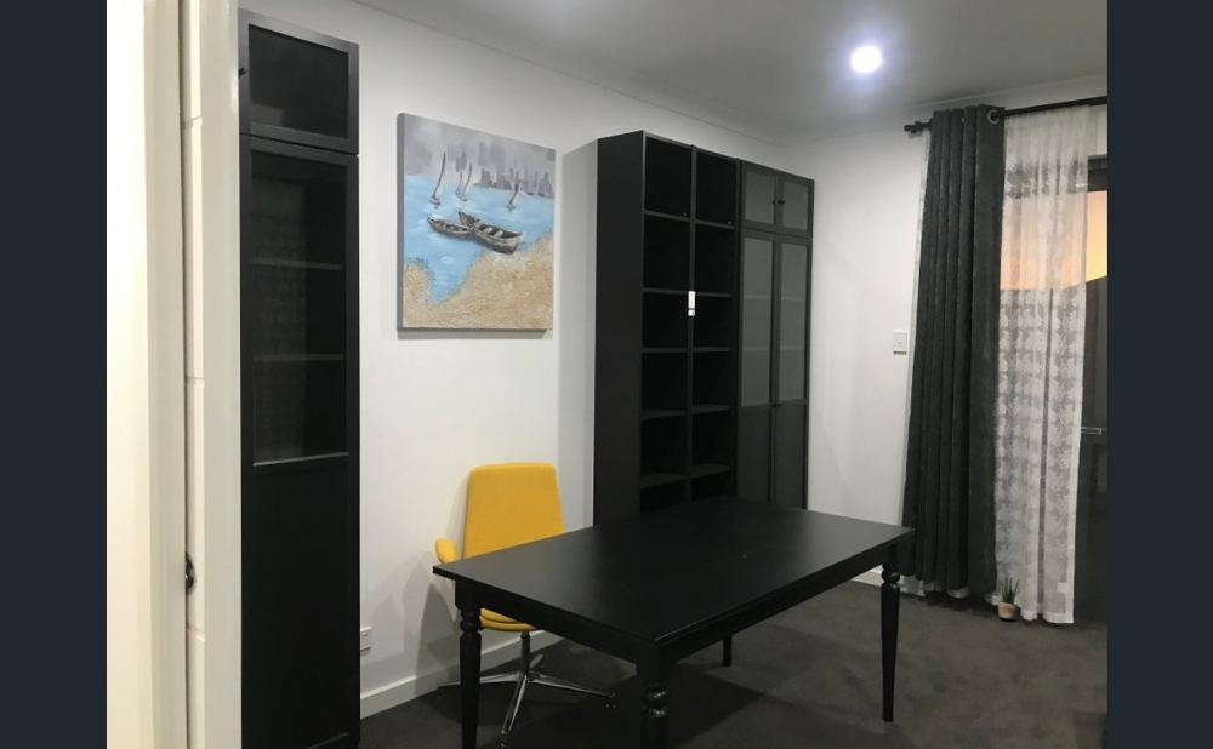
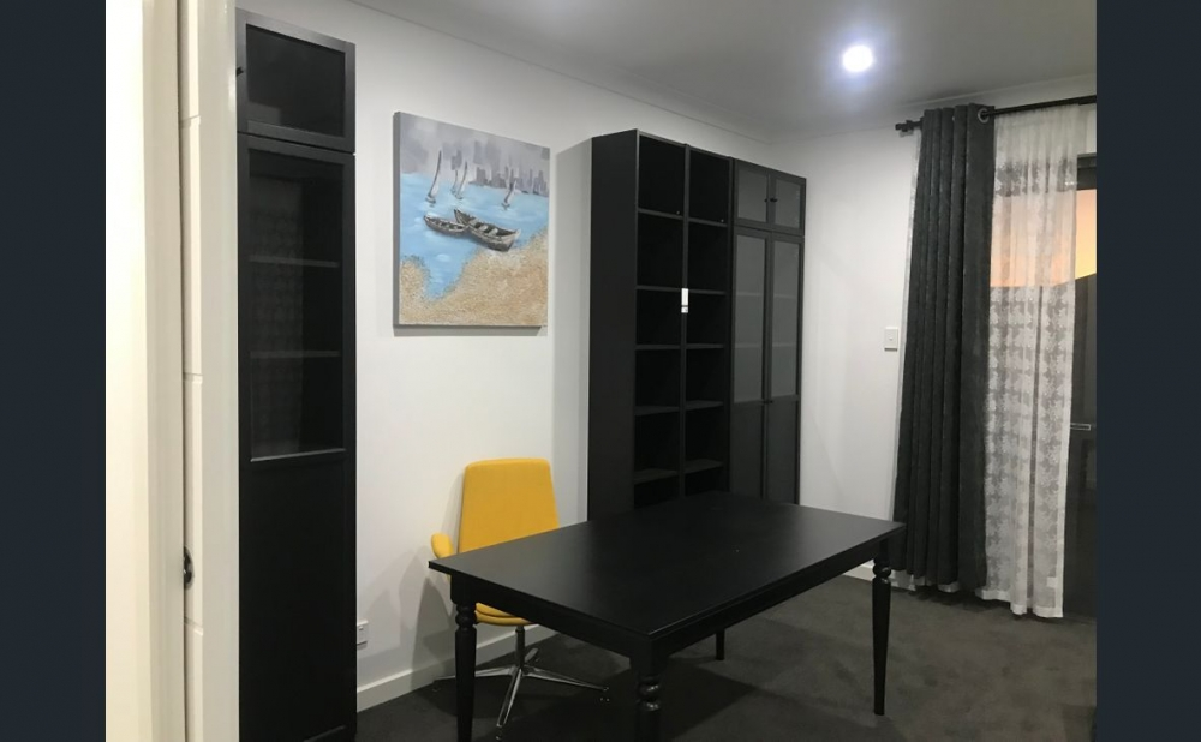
- potted plant (1008, 595)
